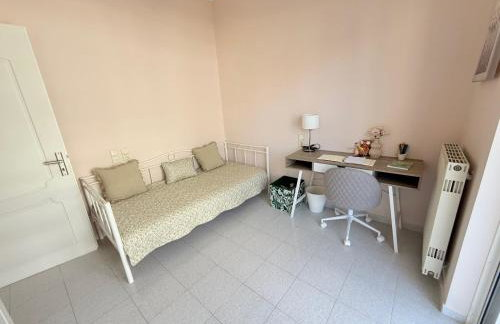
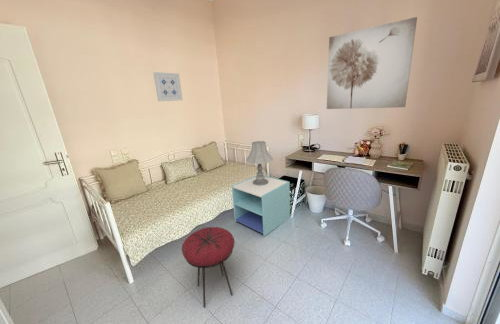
+ wall art (365, 70)
+ nightstand (261, 202)
+ table lamp (260, 162)
+ wall art (168, 87)
+ stool (211, 264)
